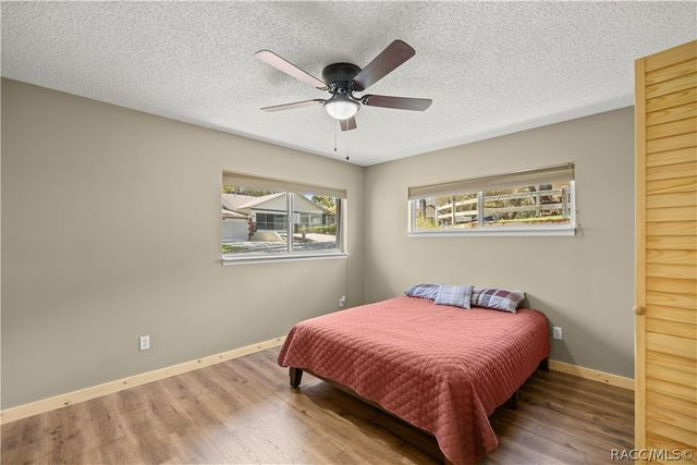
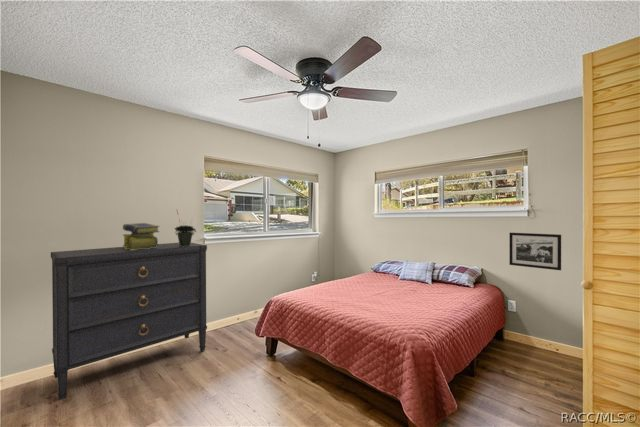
+ picture frame (534, 250)
+ potted plant (184, 226)
+ dresser (136, 305)
+ stack of books (141, 235)
